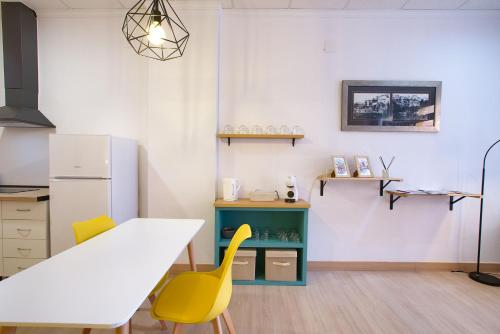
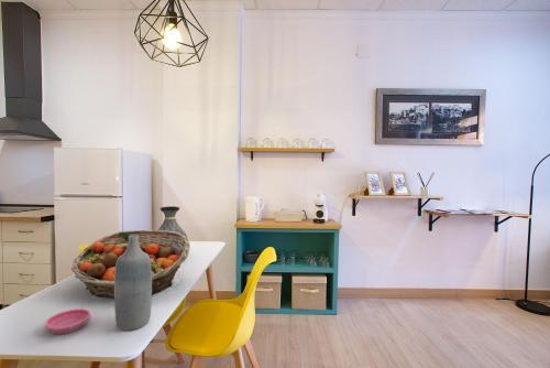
+ vase (169, 230)
+ bottle (133, 279)
+ fruit basket (143, 251)
+ saucer (68, 322)
